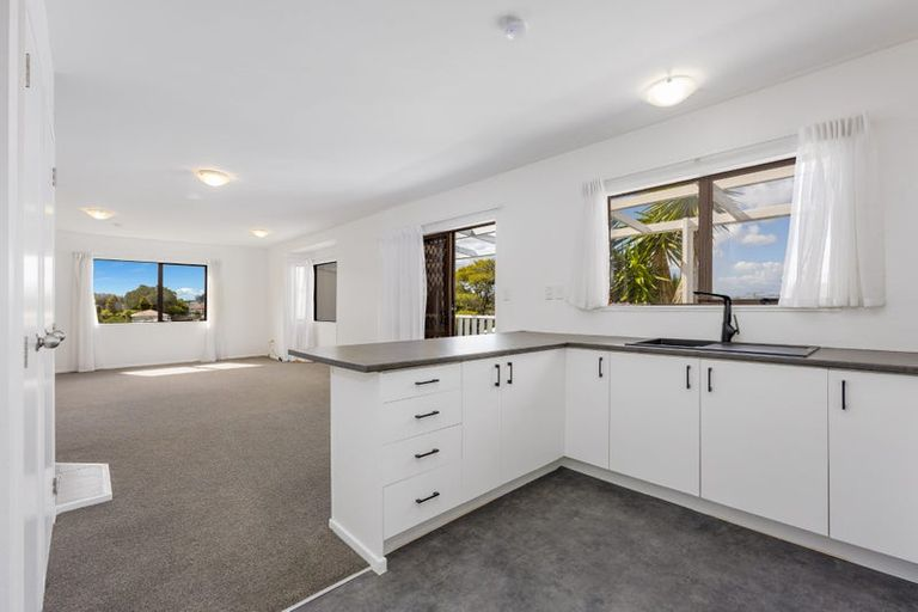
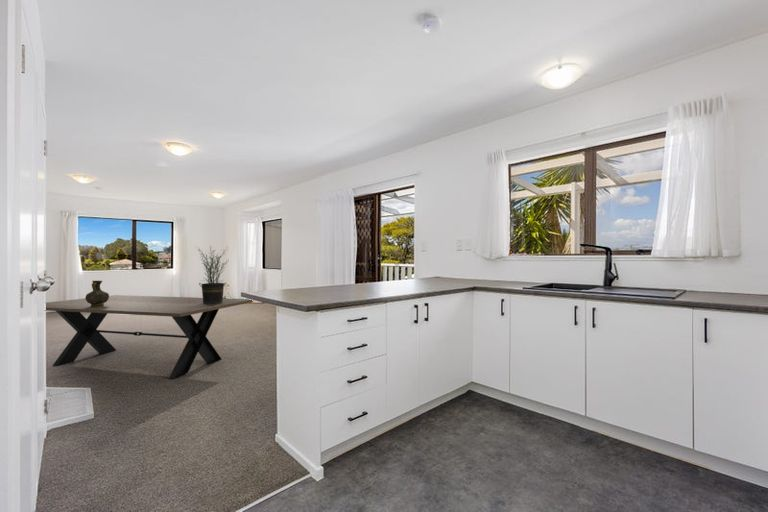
+ potted plant (213, 274)
+ dining table (141, 332)
+ ceramic jug (97, 293)
